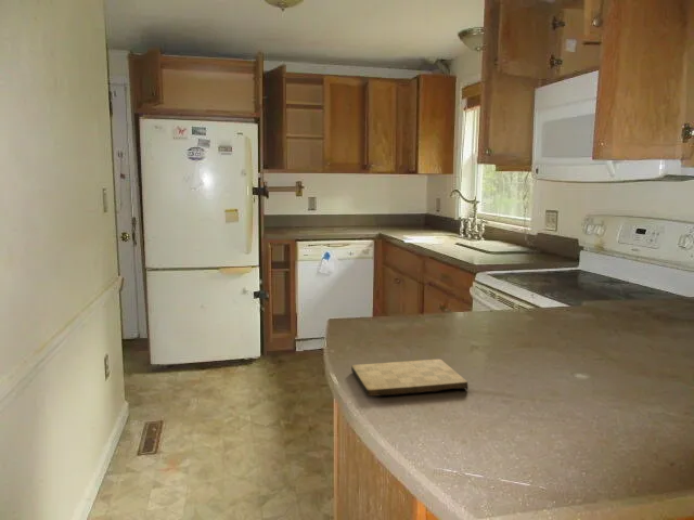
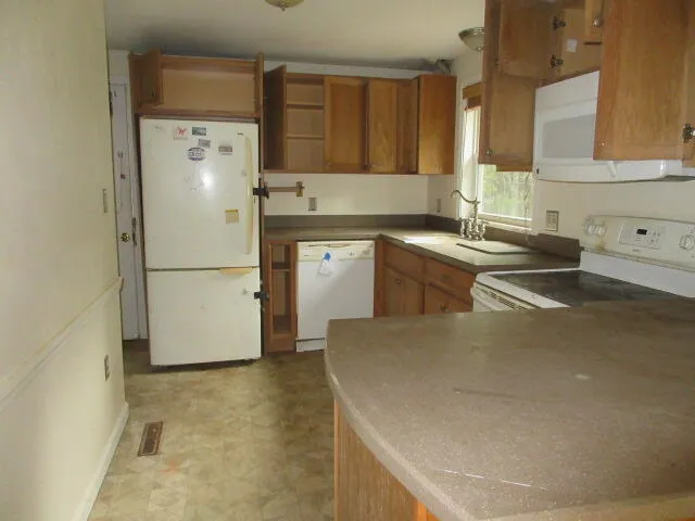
- cutting board (407, 376)
